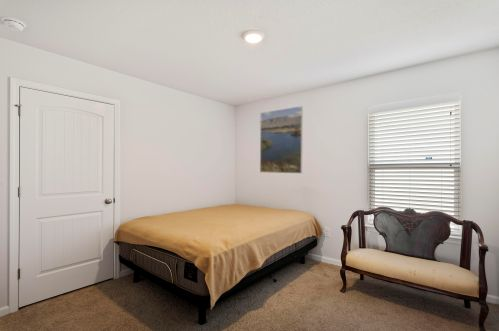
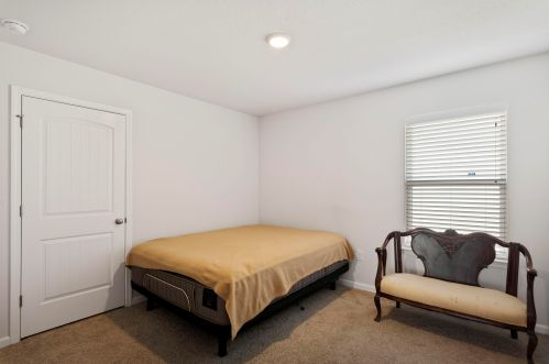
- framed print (280, 141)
